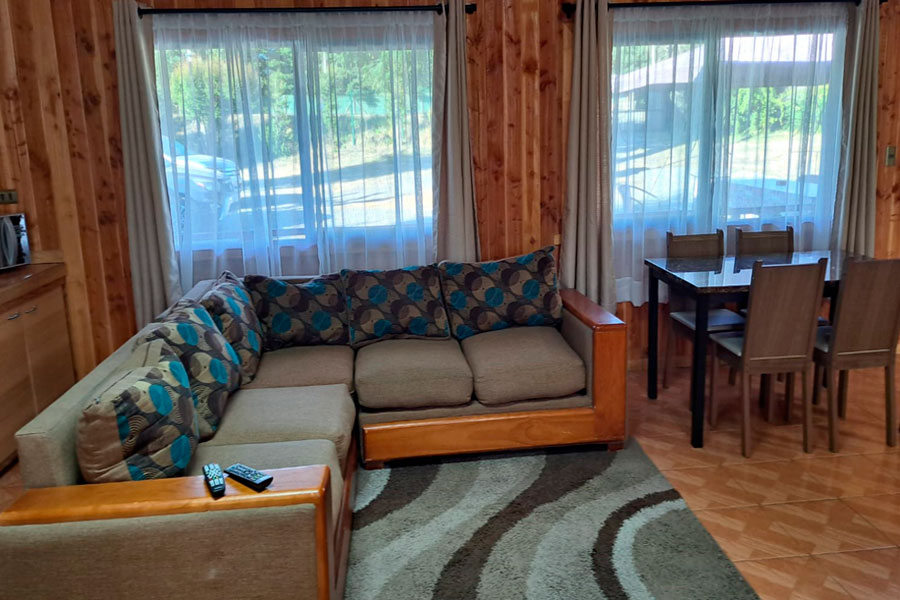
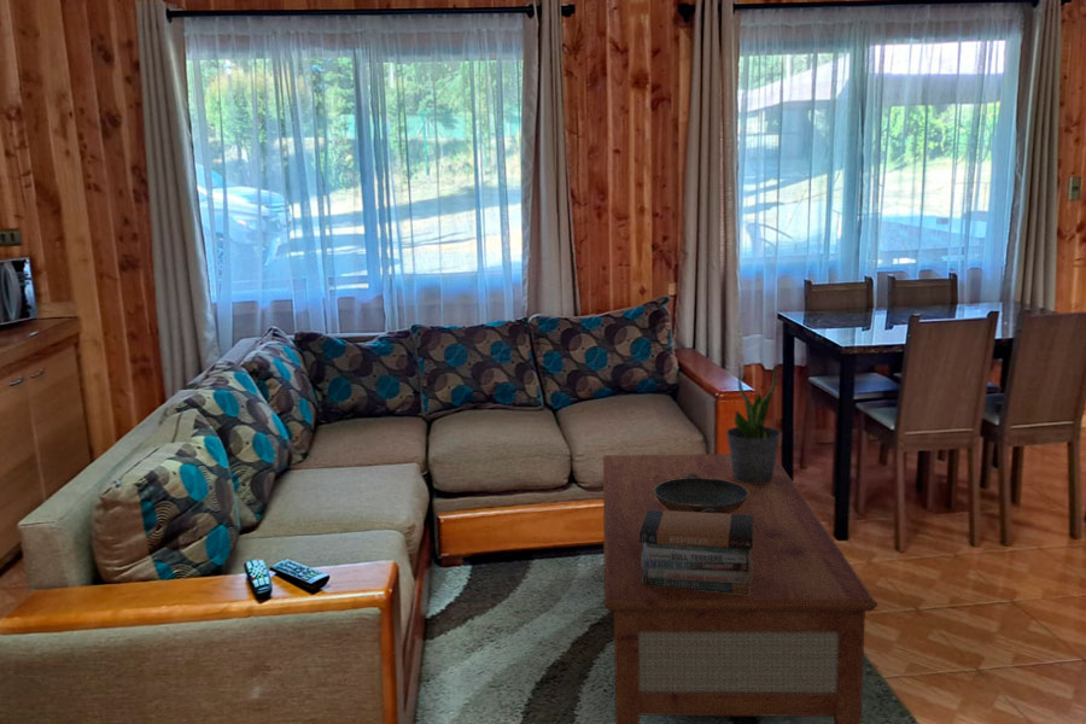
+ potted plant (753, 421)
+ decorative bowl (700, 507)
+ book stack (696, 549)
+ coffee table (703, 590)
